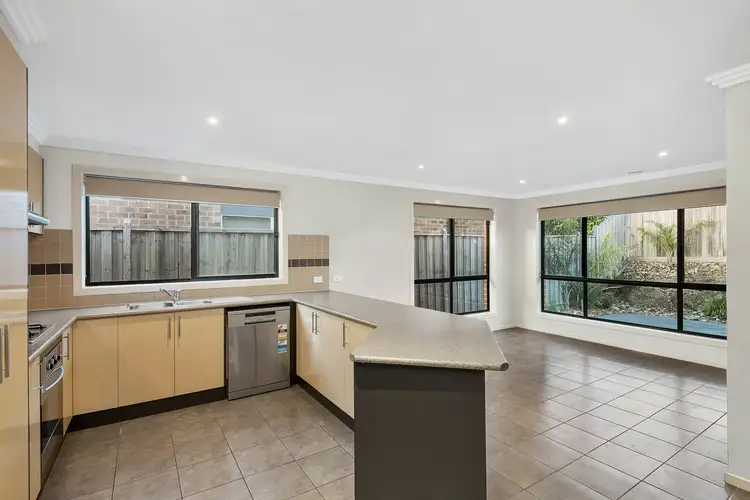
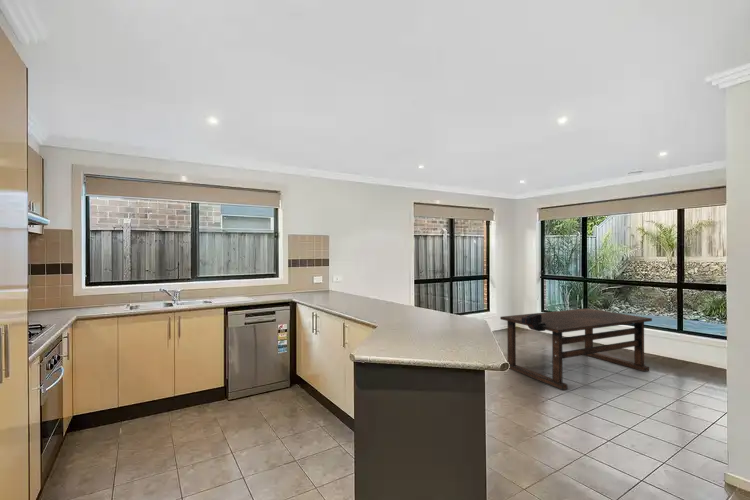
+ dining table (569, 338)
